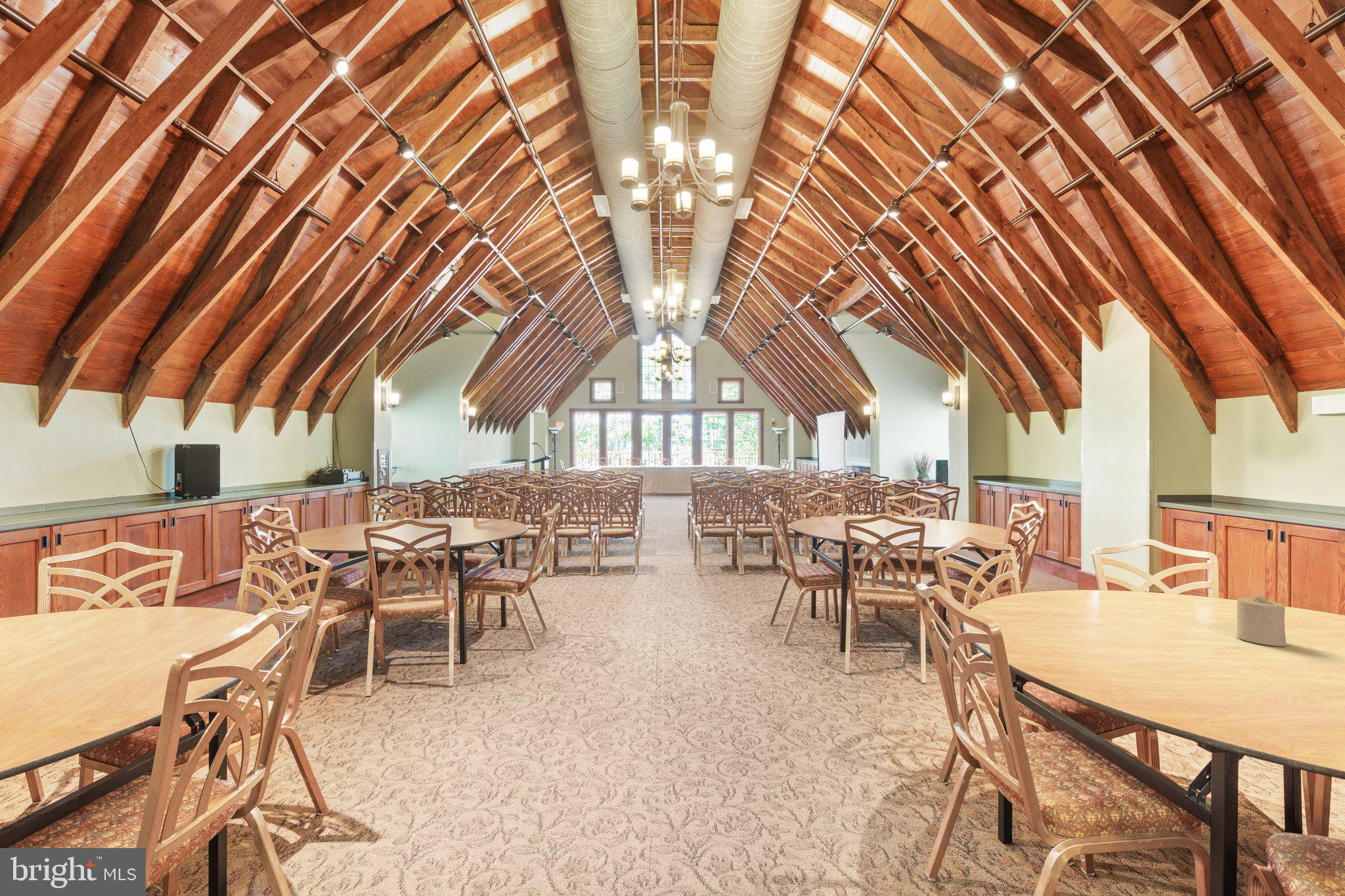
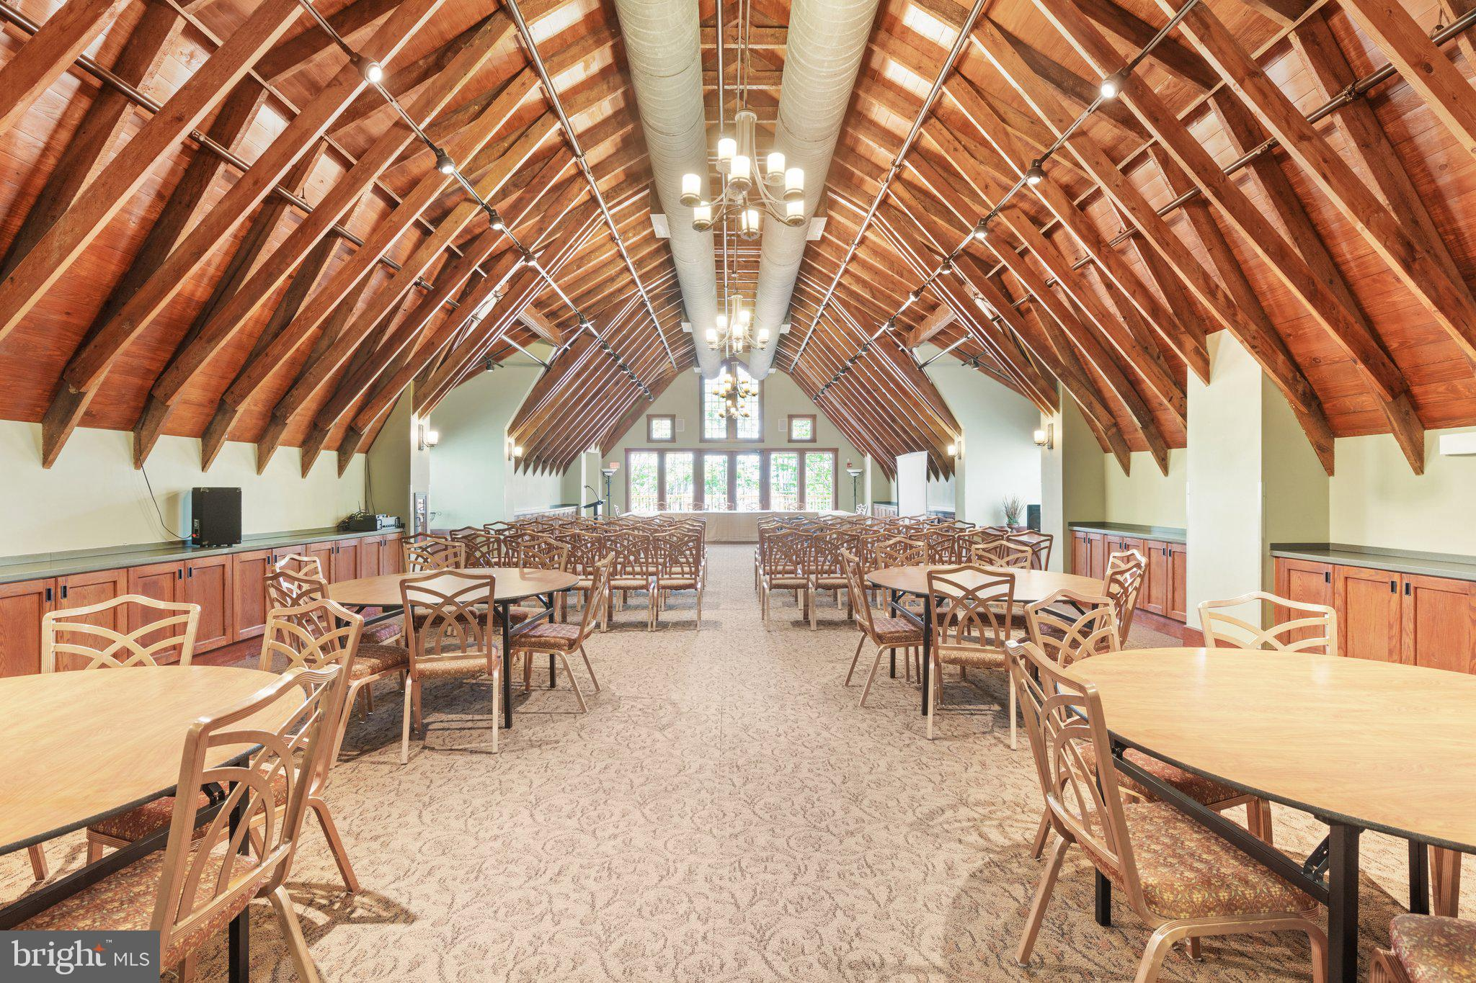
- candle (1261, 618)
